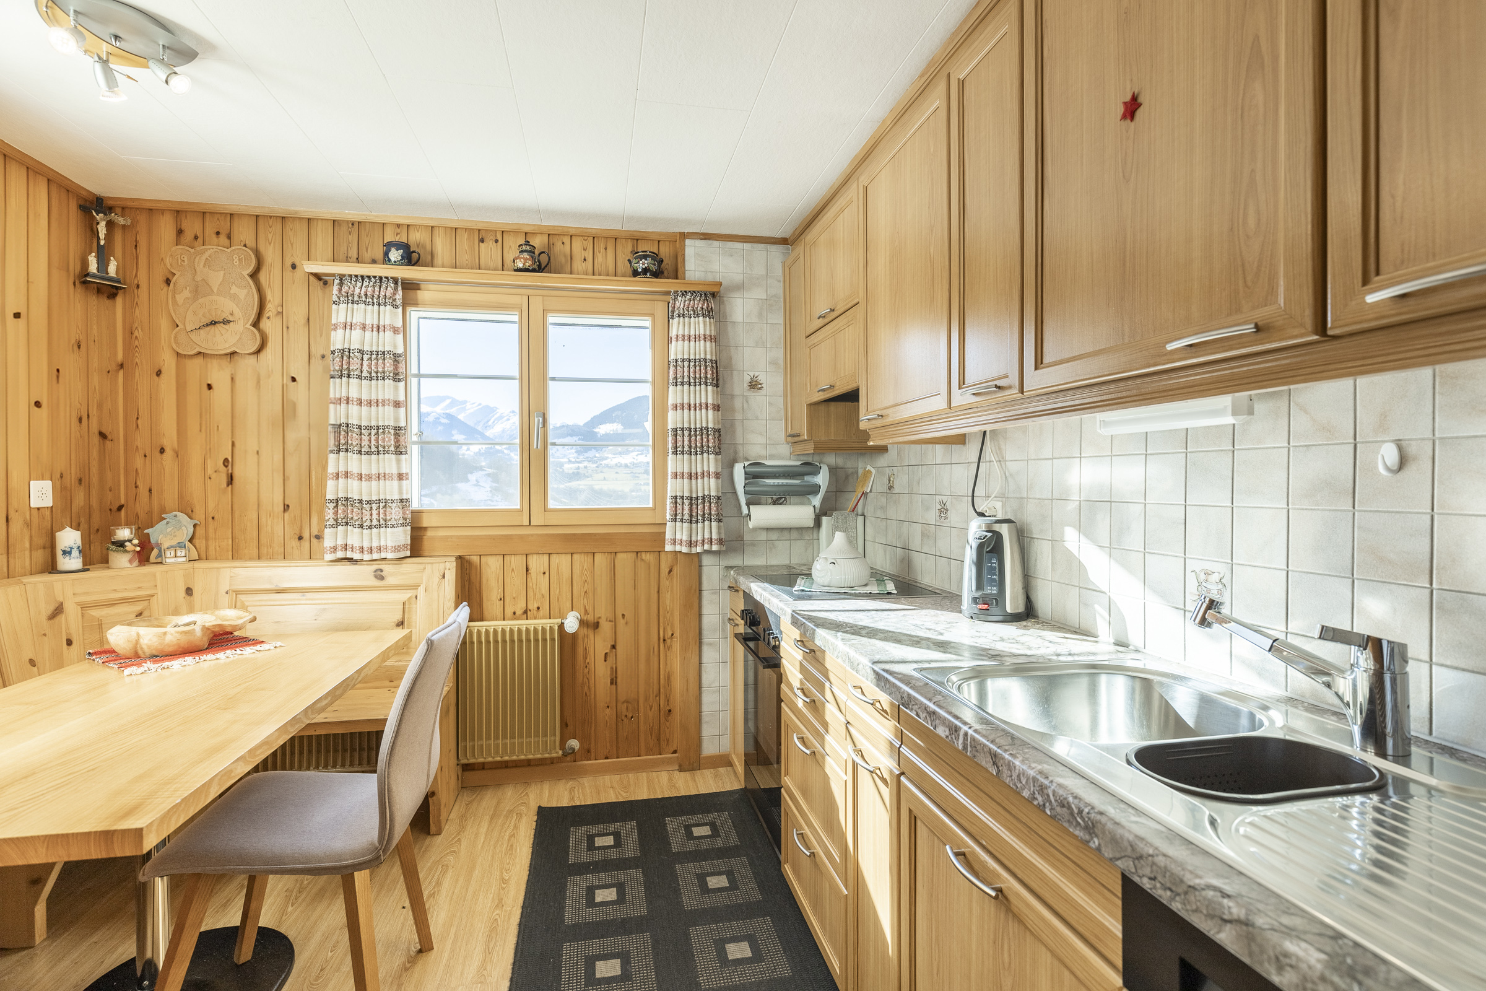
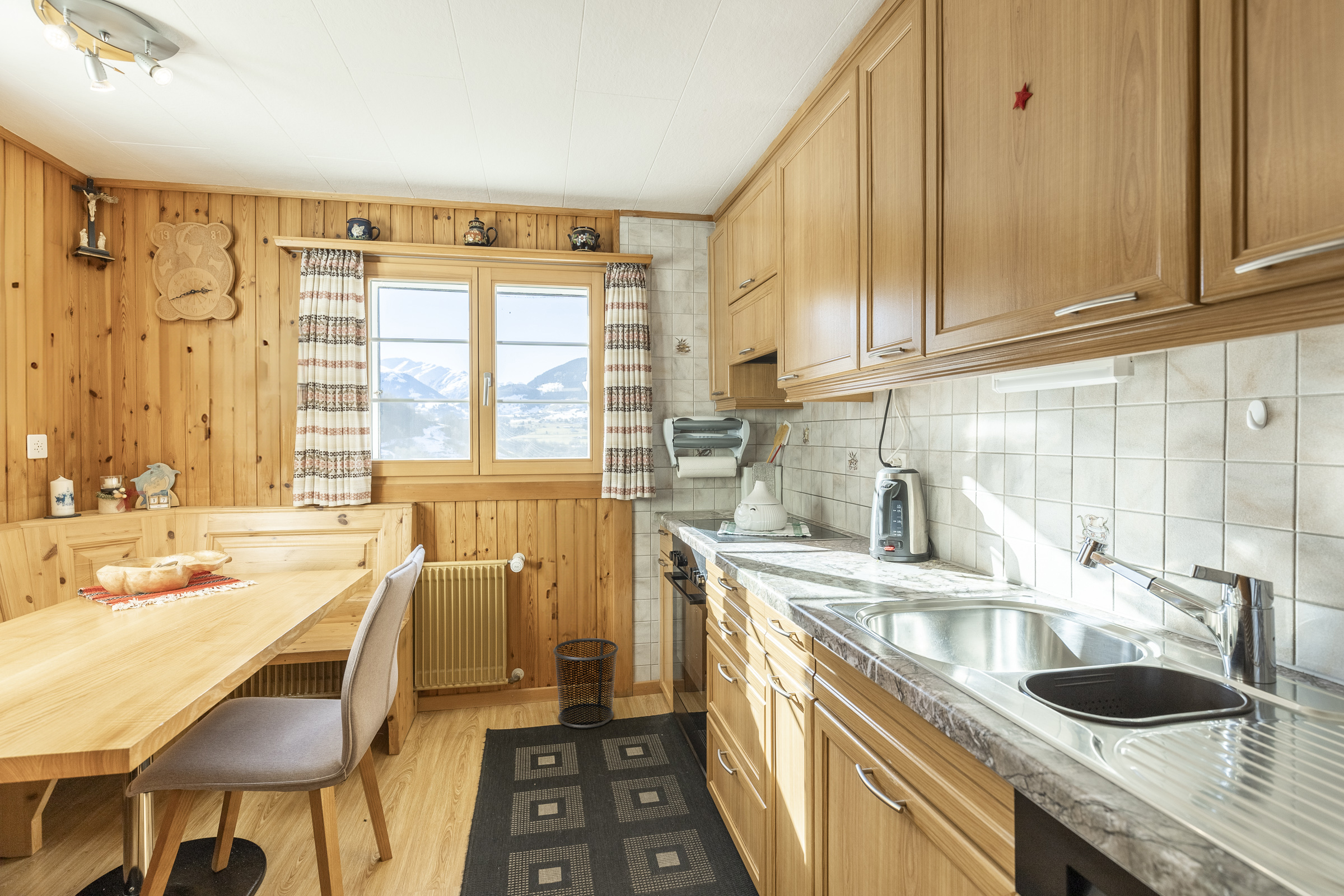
+ waste bin (585, 682)
